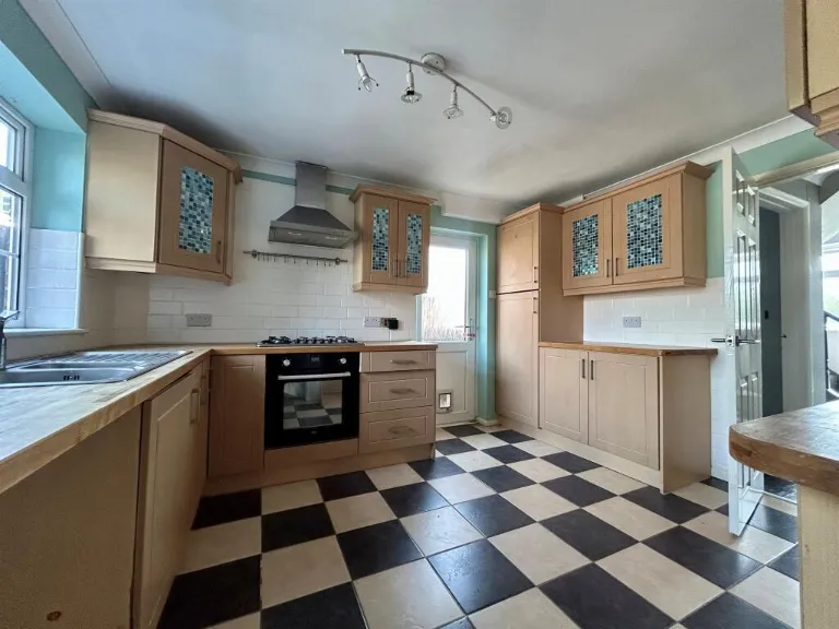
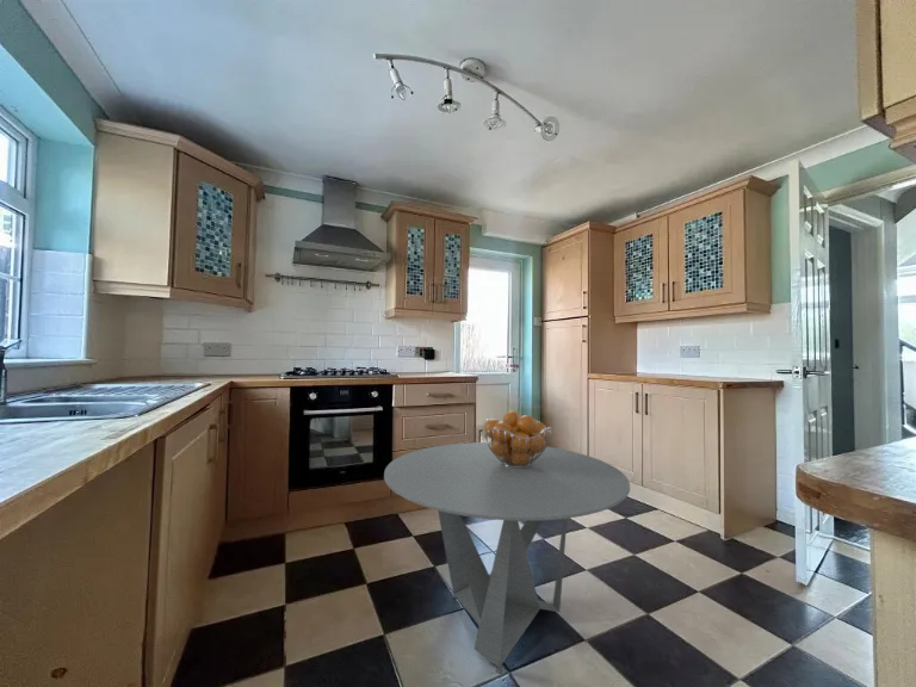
+ fruit basket (516, 438)
+ coffee table (501, 544)
